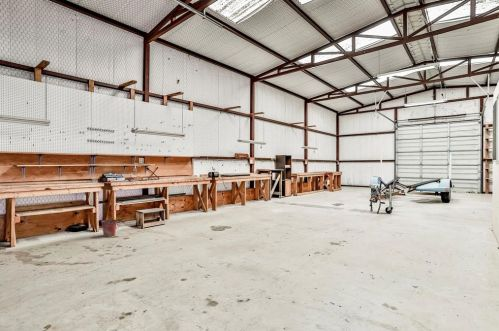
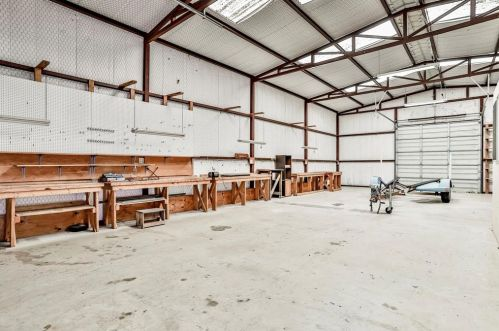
- bucket (109, 227)
